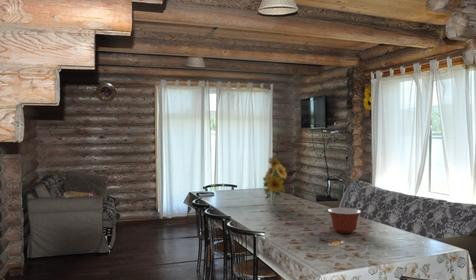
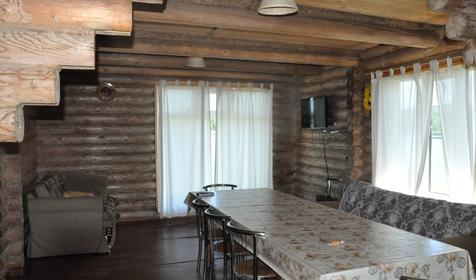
- mixing bowl (344, 220)
- flower bouquet (274, 181)
